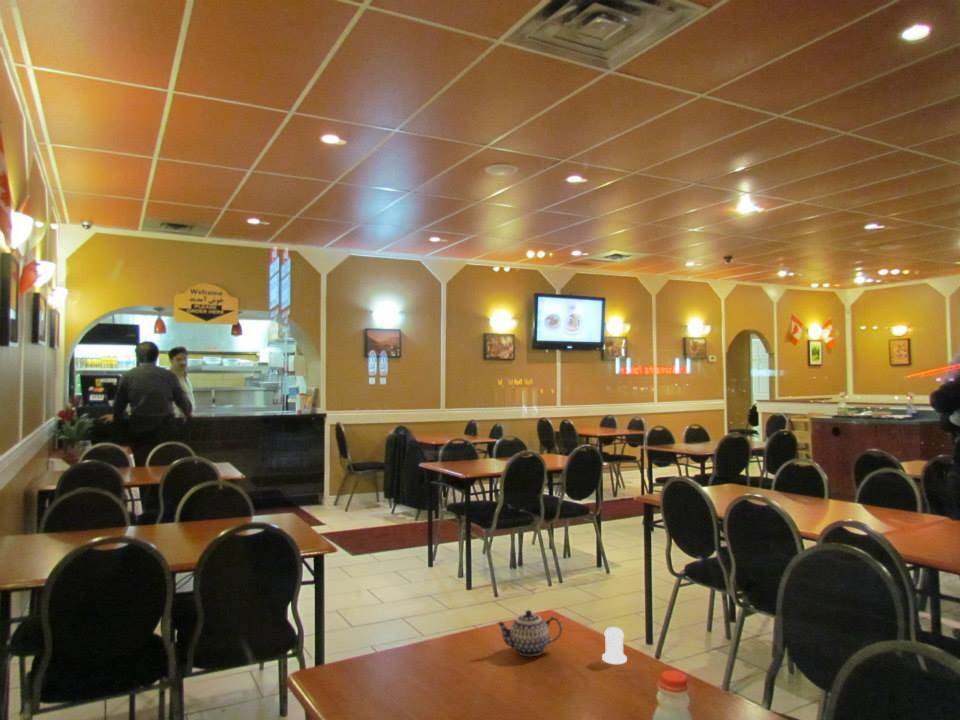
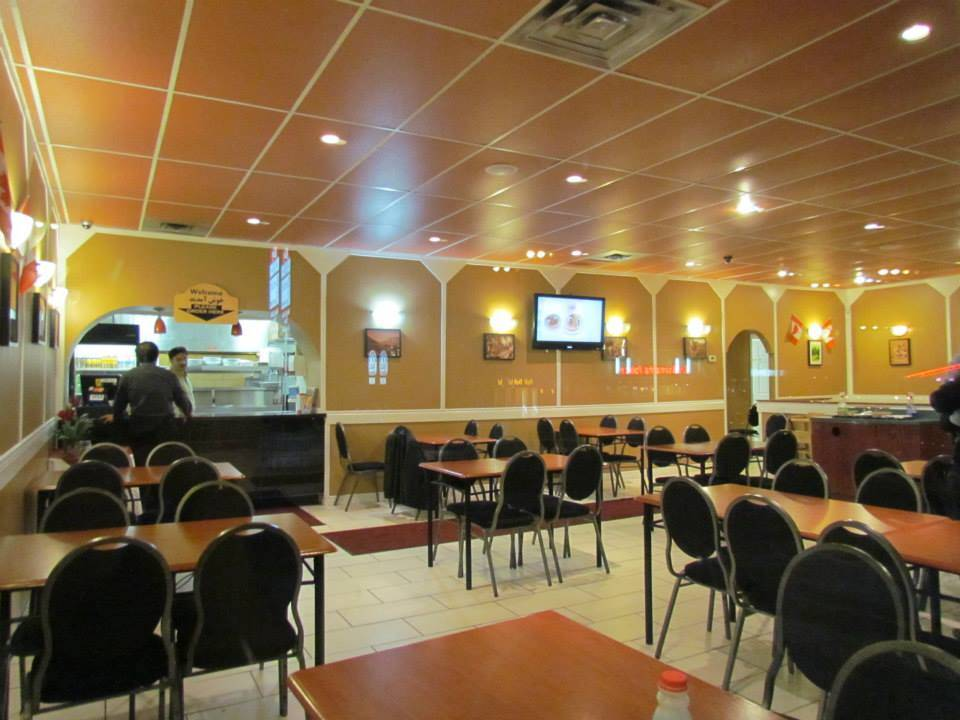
- teapot (529, 630)
- salt shaker (614, 643)
